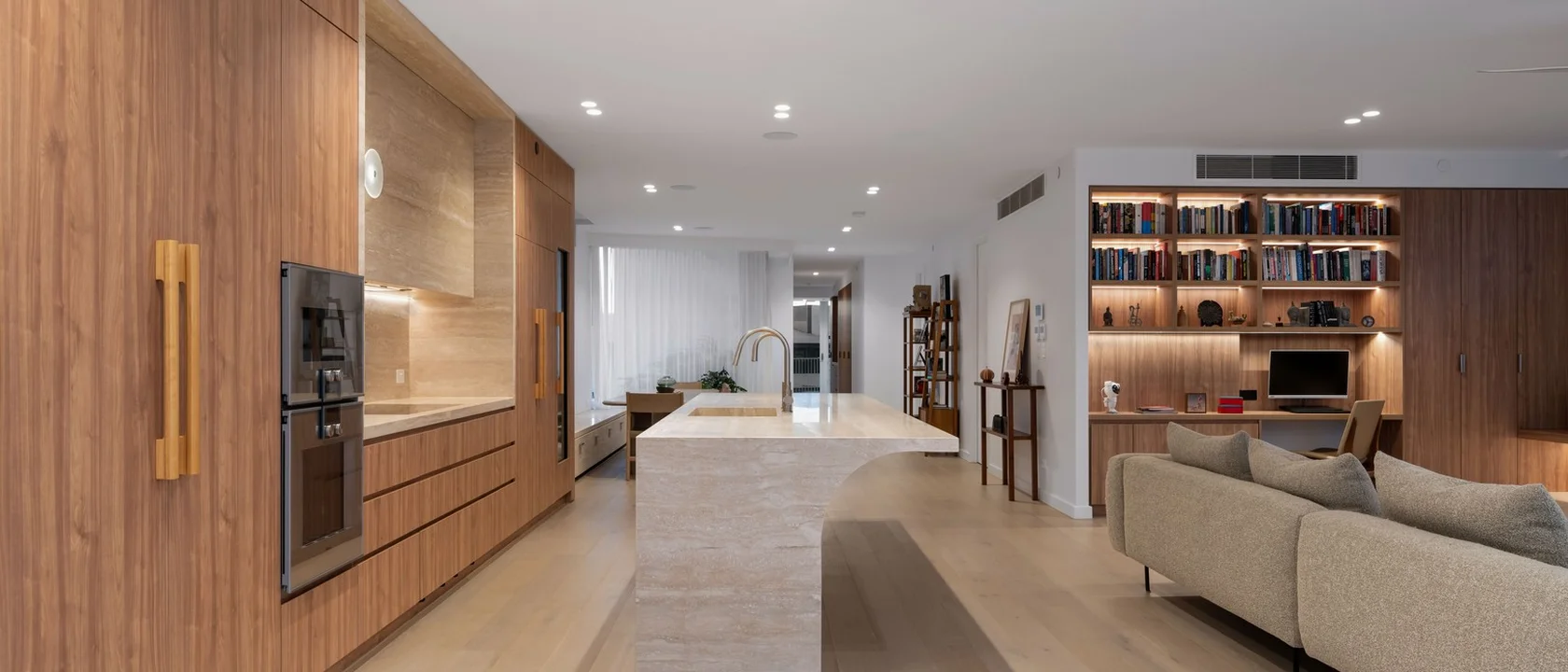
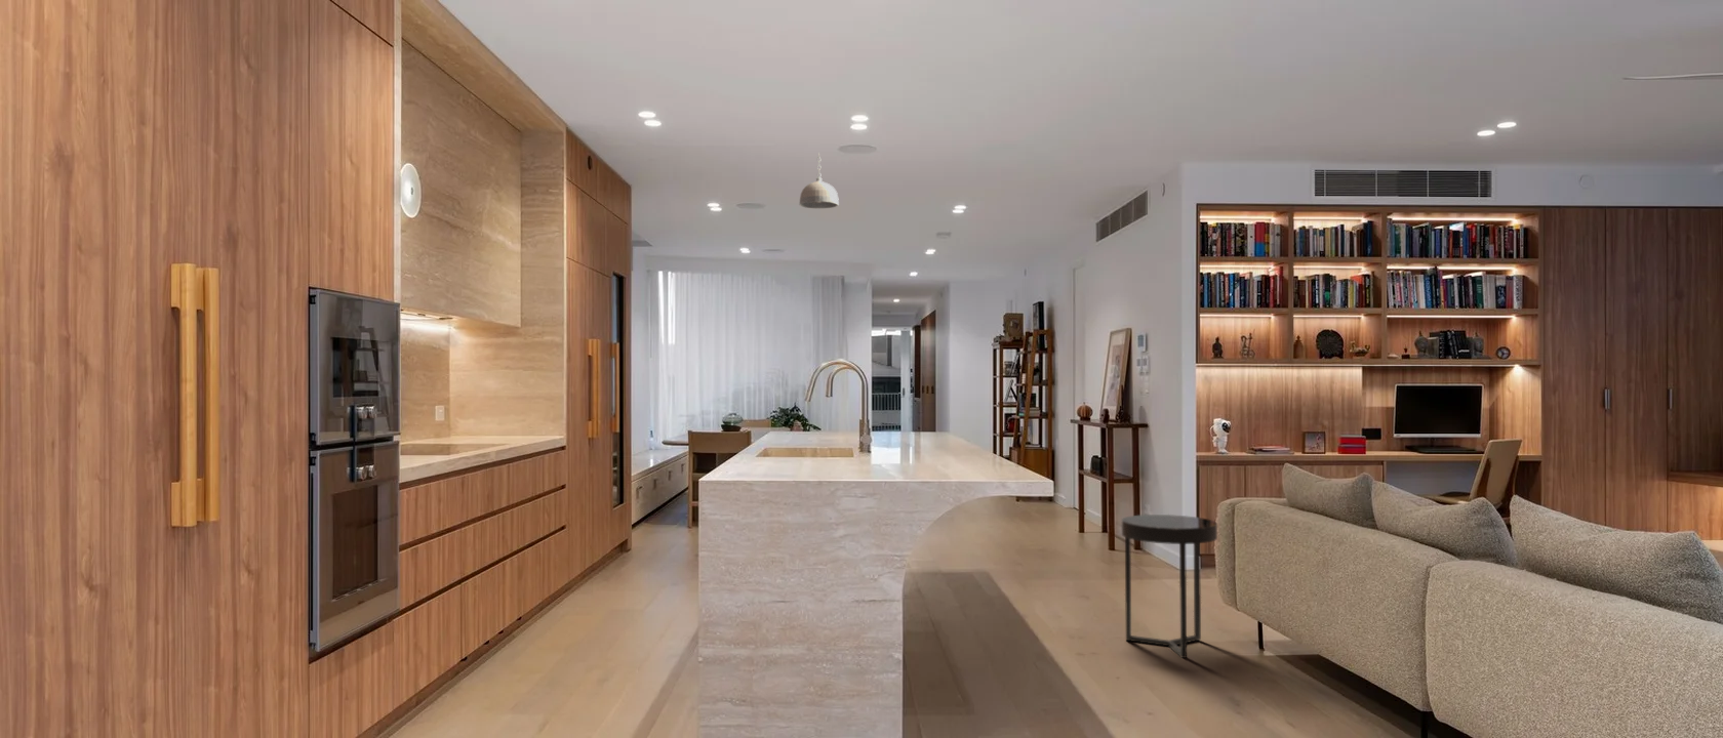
+ pendant light (819, 178)
+ side table (1179, 583)
